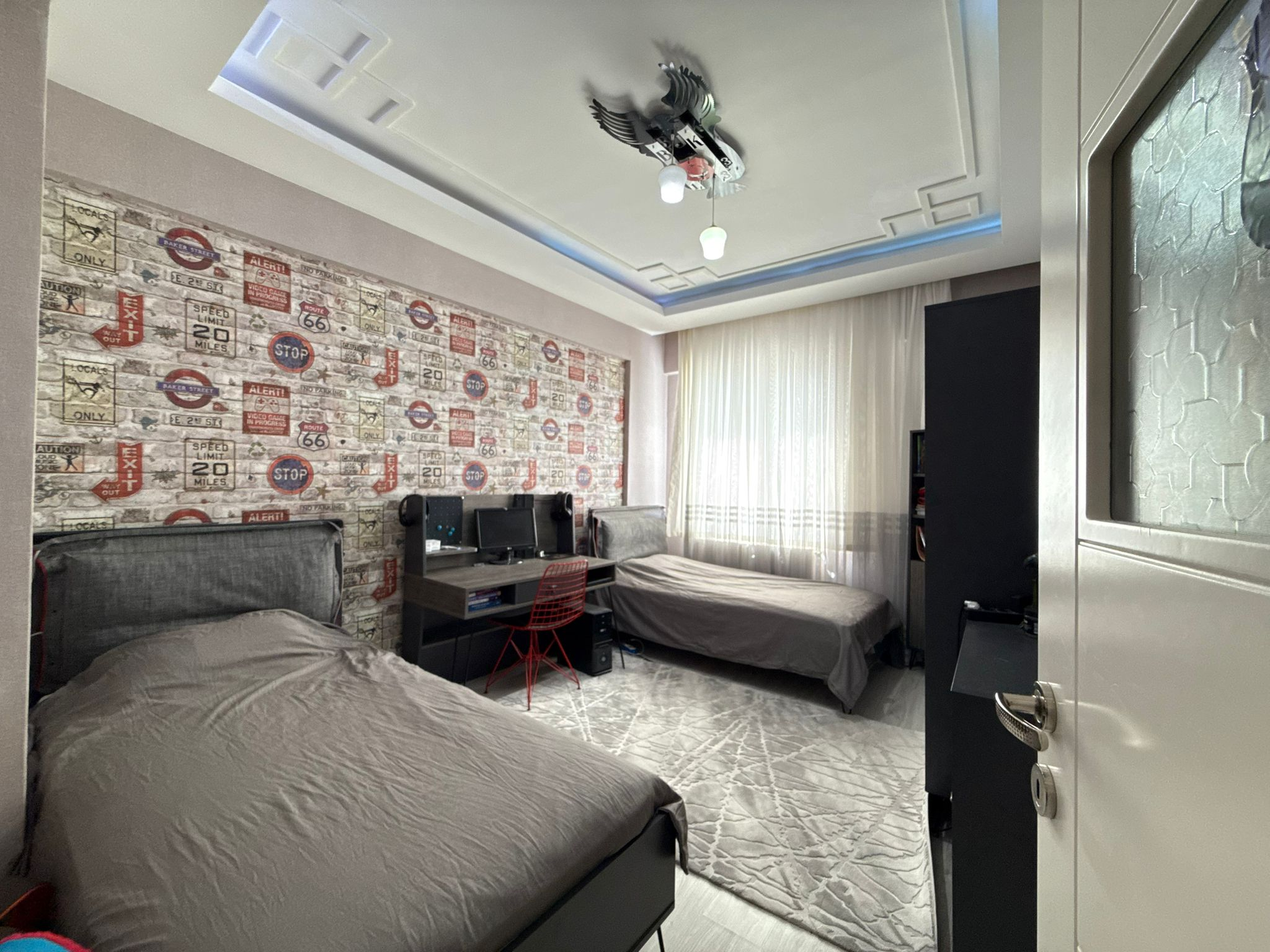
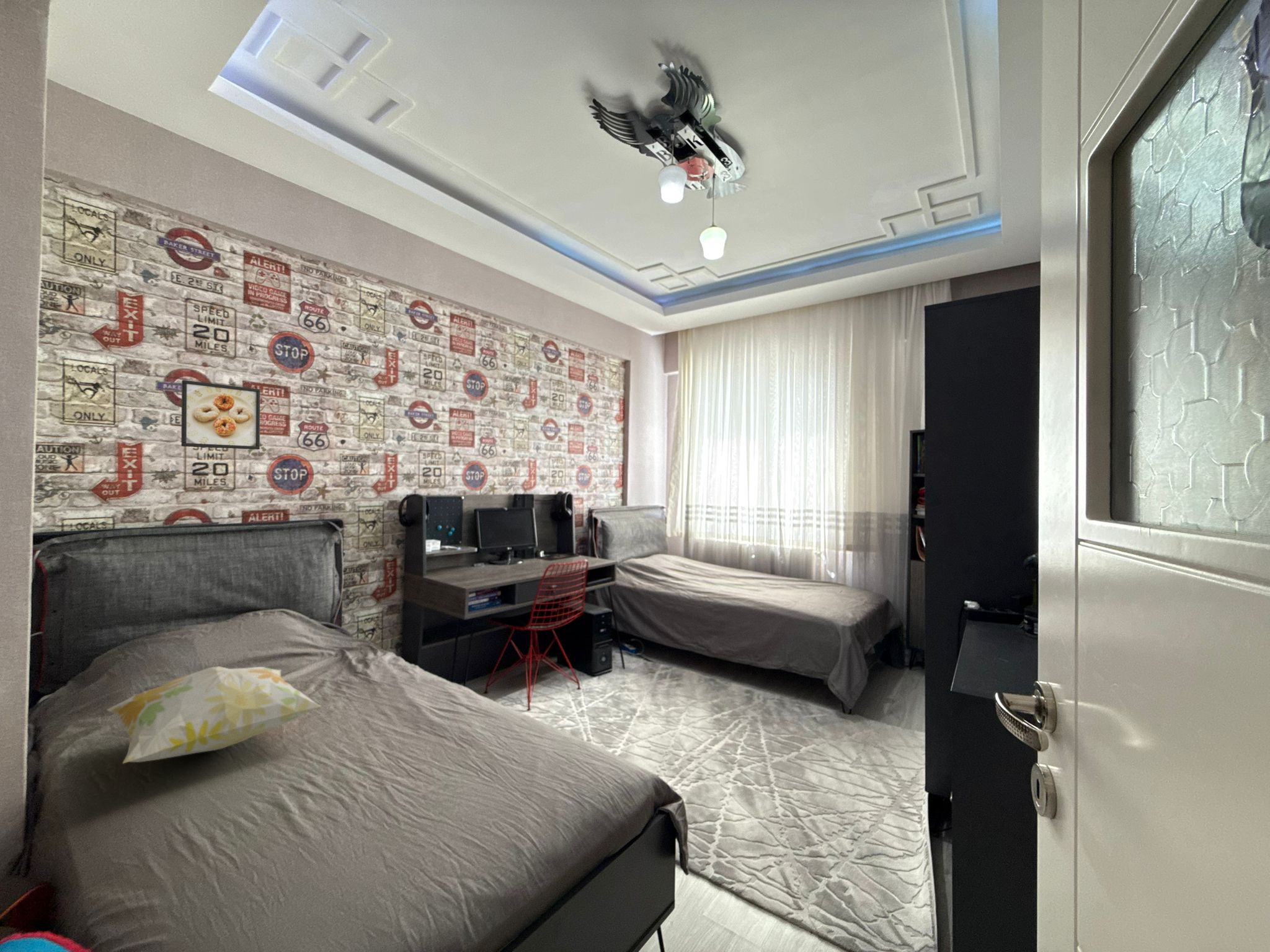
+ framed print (223, 416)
+ decorative pillow (216, 707)
